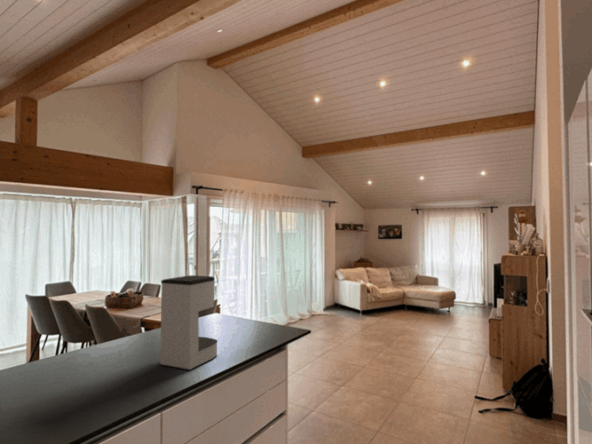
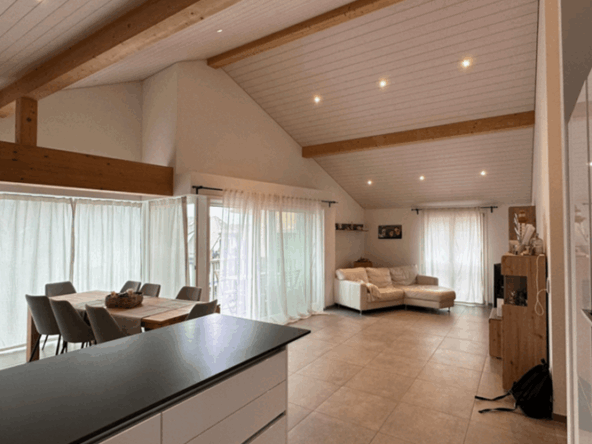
- coffee maker (189, 318)
